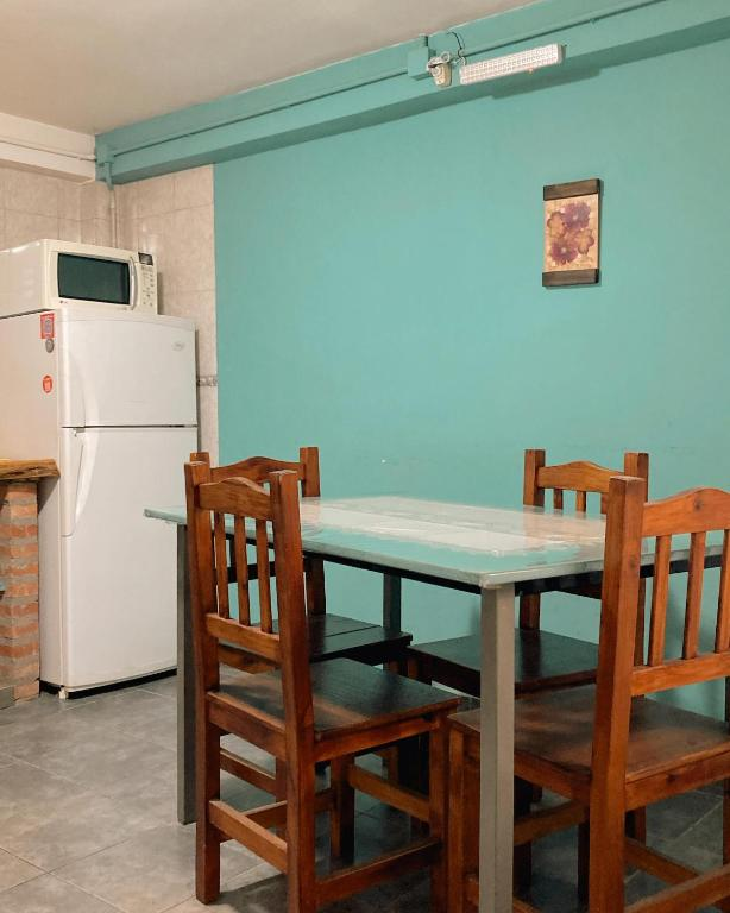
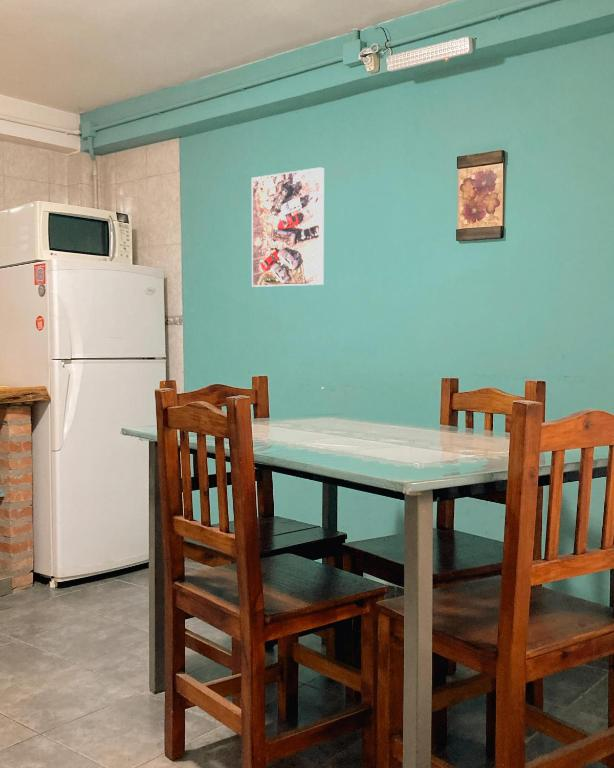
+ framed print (286, 229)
